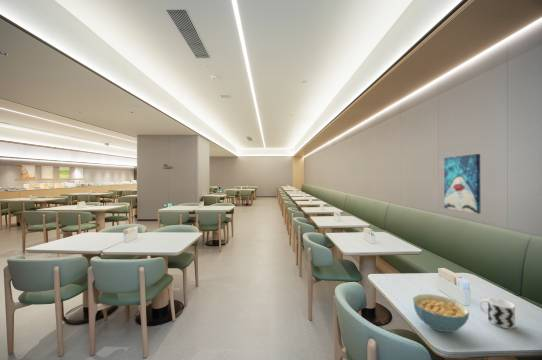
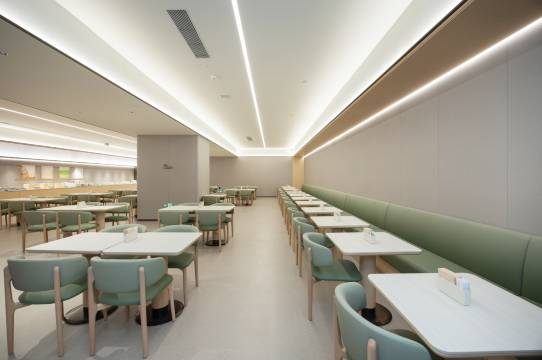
- cup (496, 311)
- wall art (460, 183)
- cereal bowl (439, 316)
